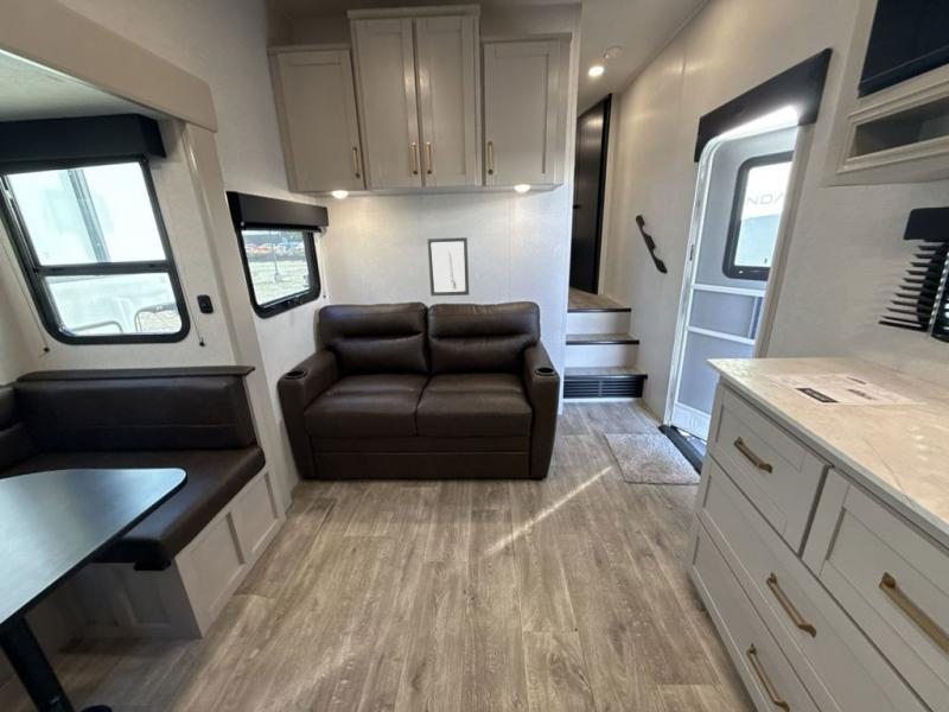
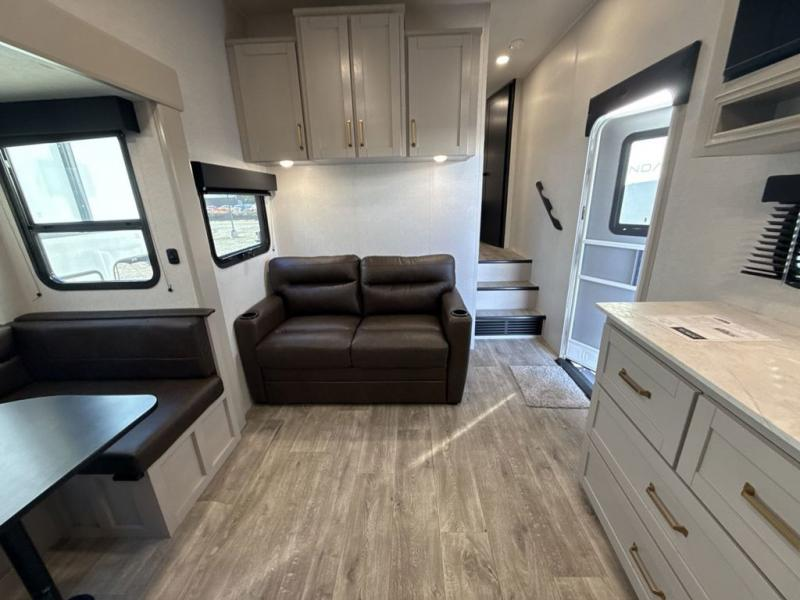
- wall art (448, 267)
